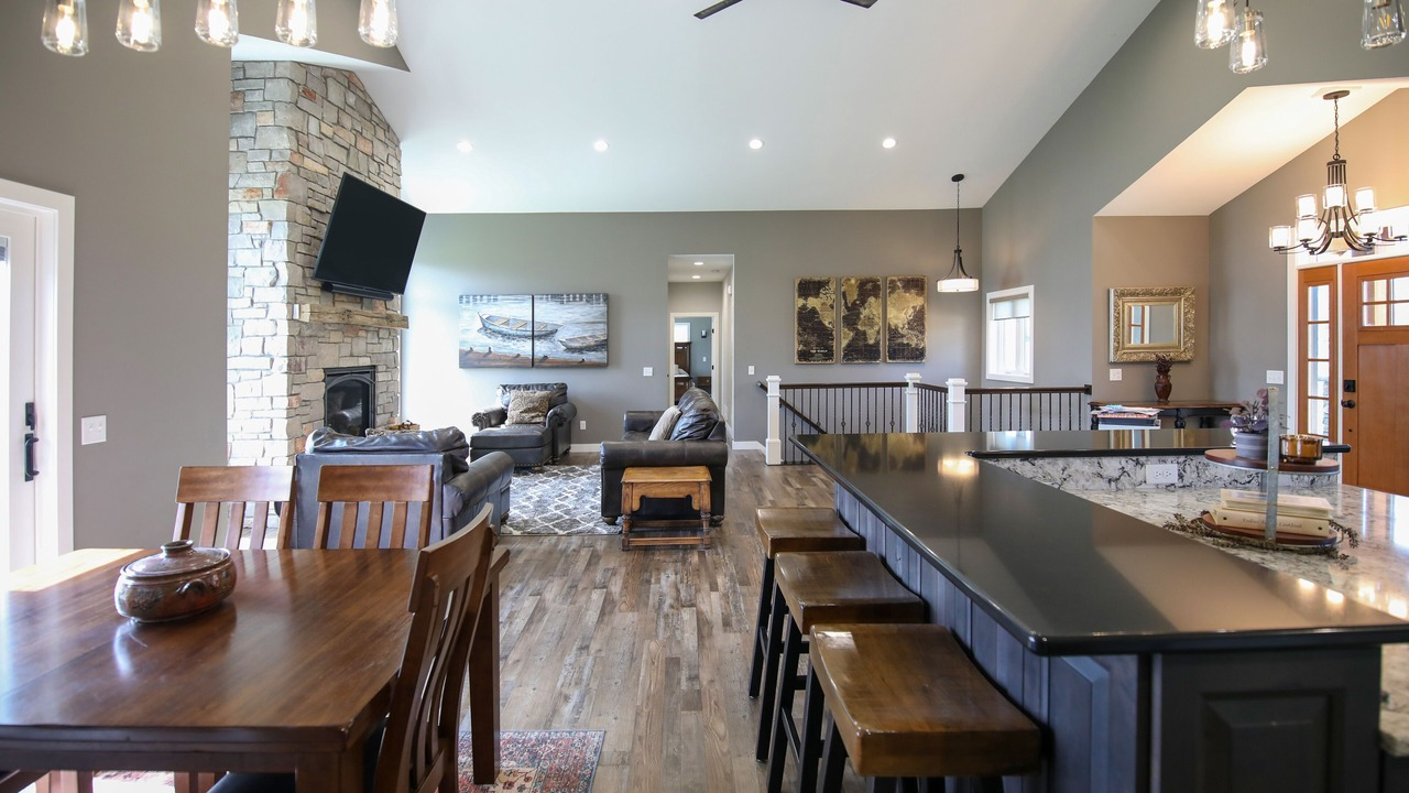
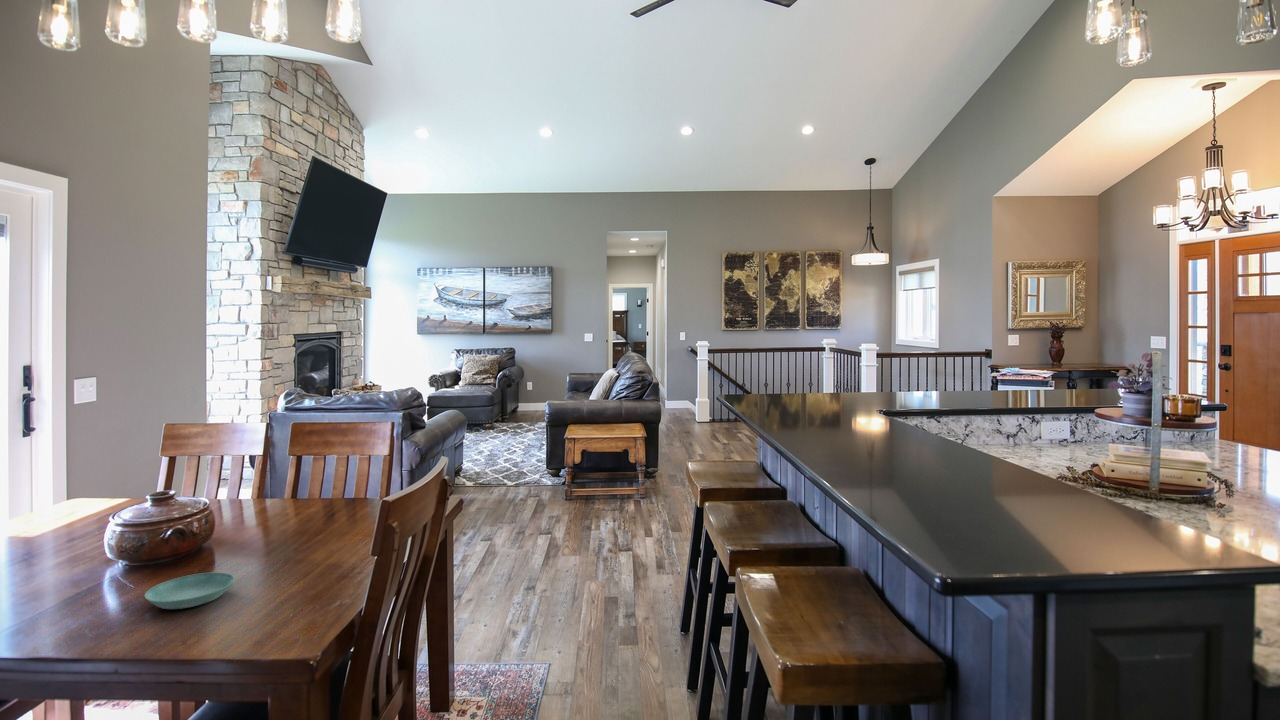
+ saucer (191, 591)
